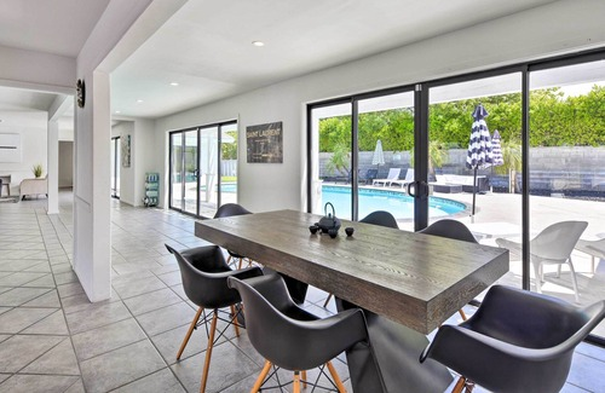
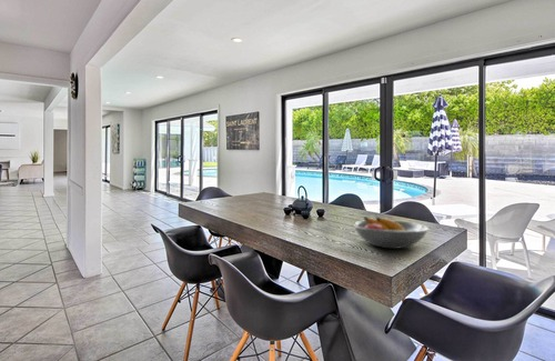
+ fruit bowl (389, 232)
